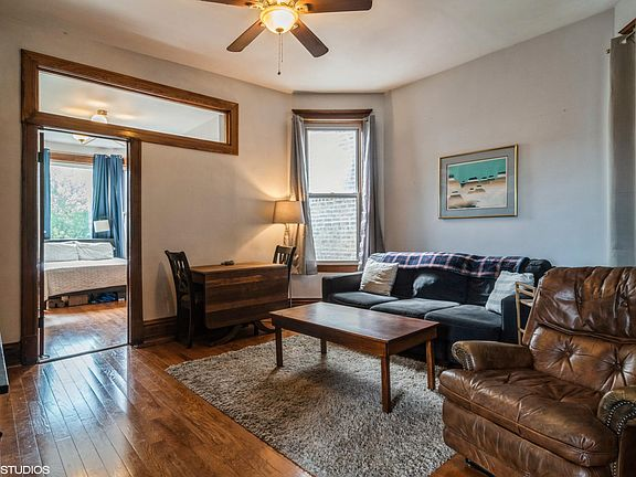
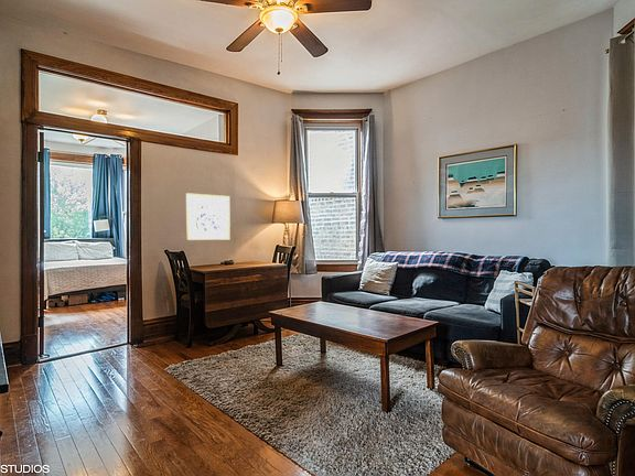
+ wall art (208, 217)
